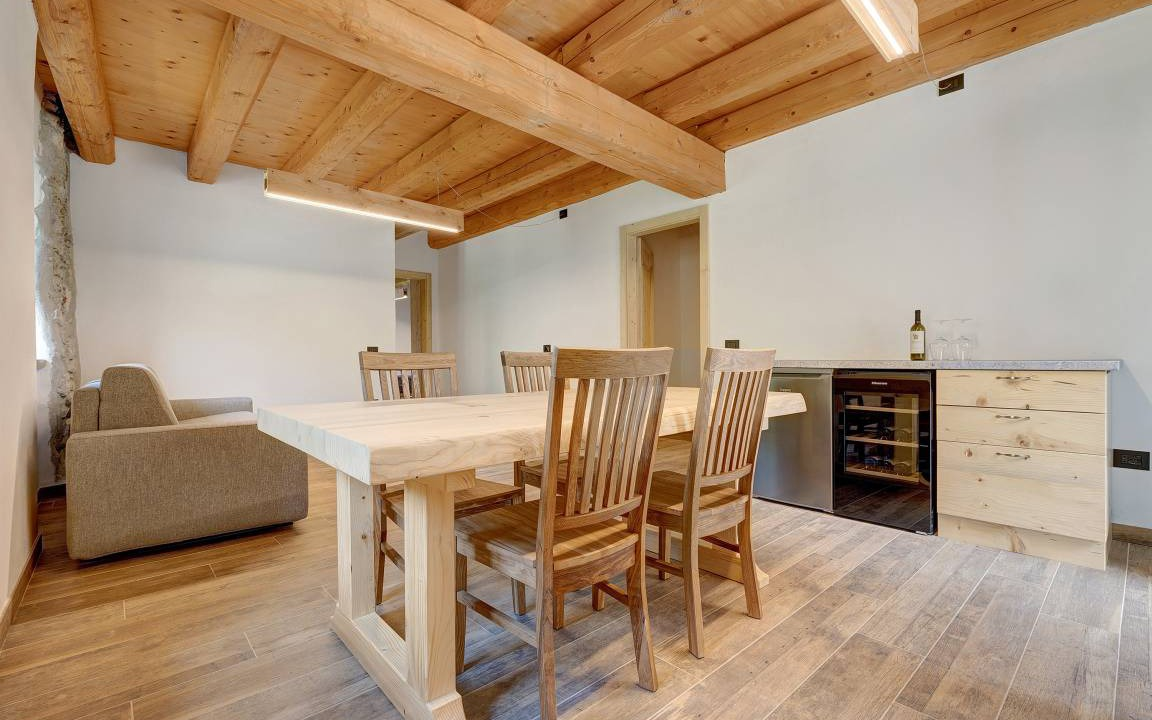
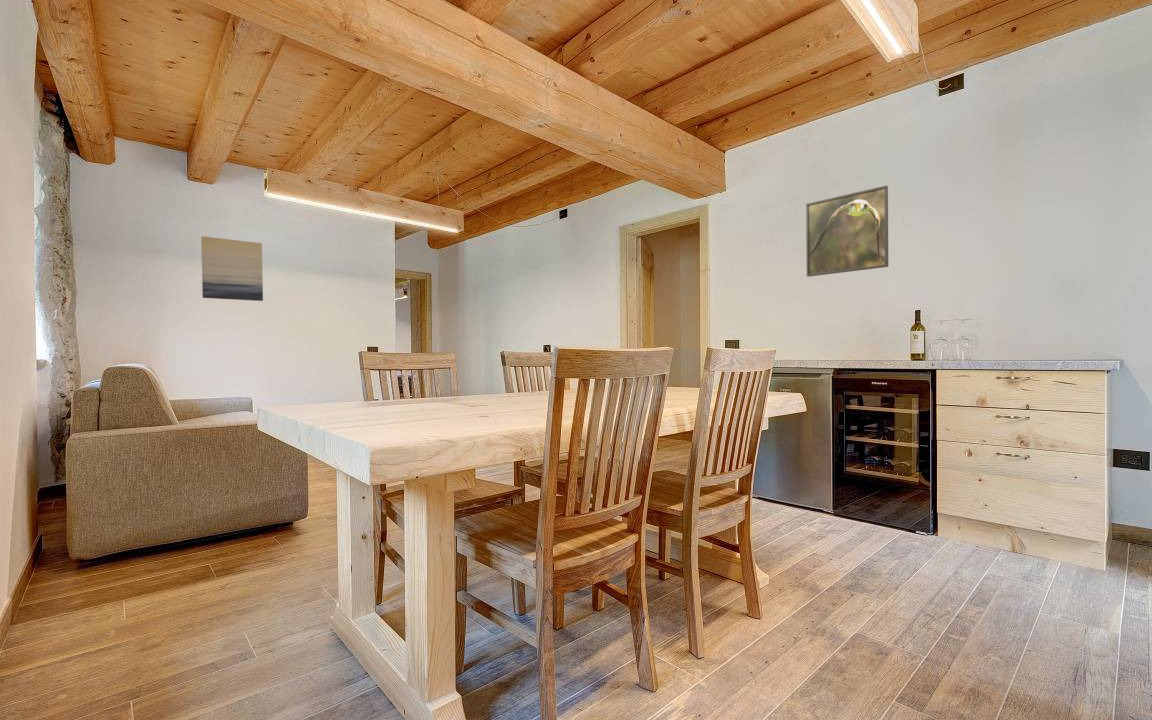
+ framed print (845, 233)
+ wall art (233, 269)
